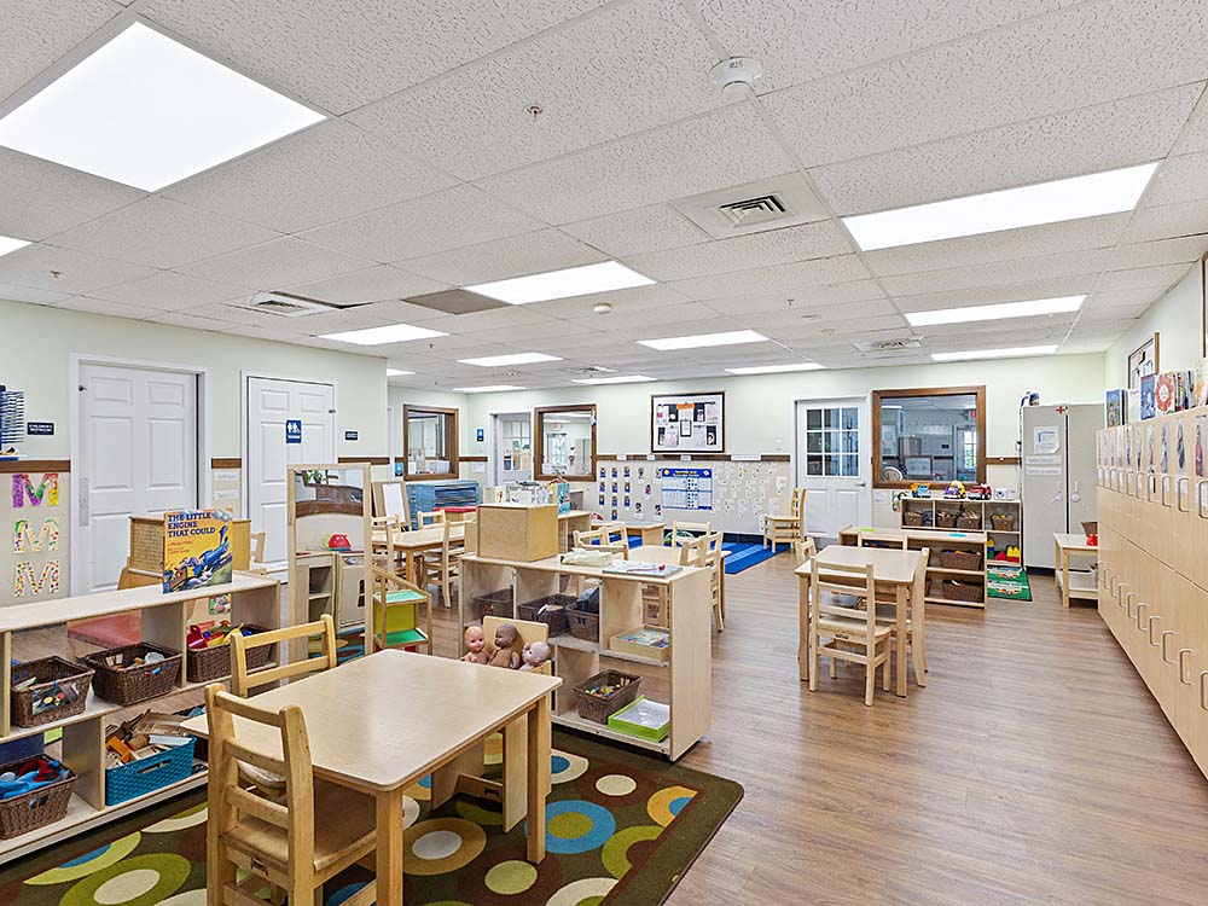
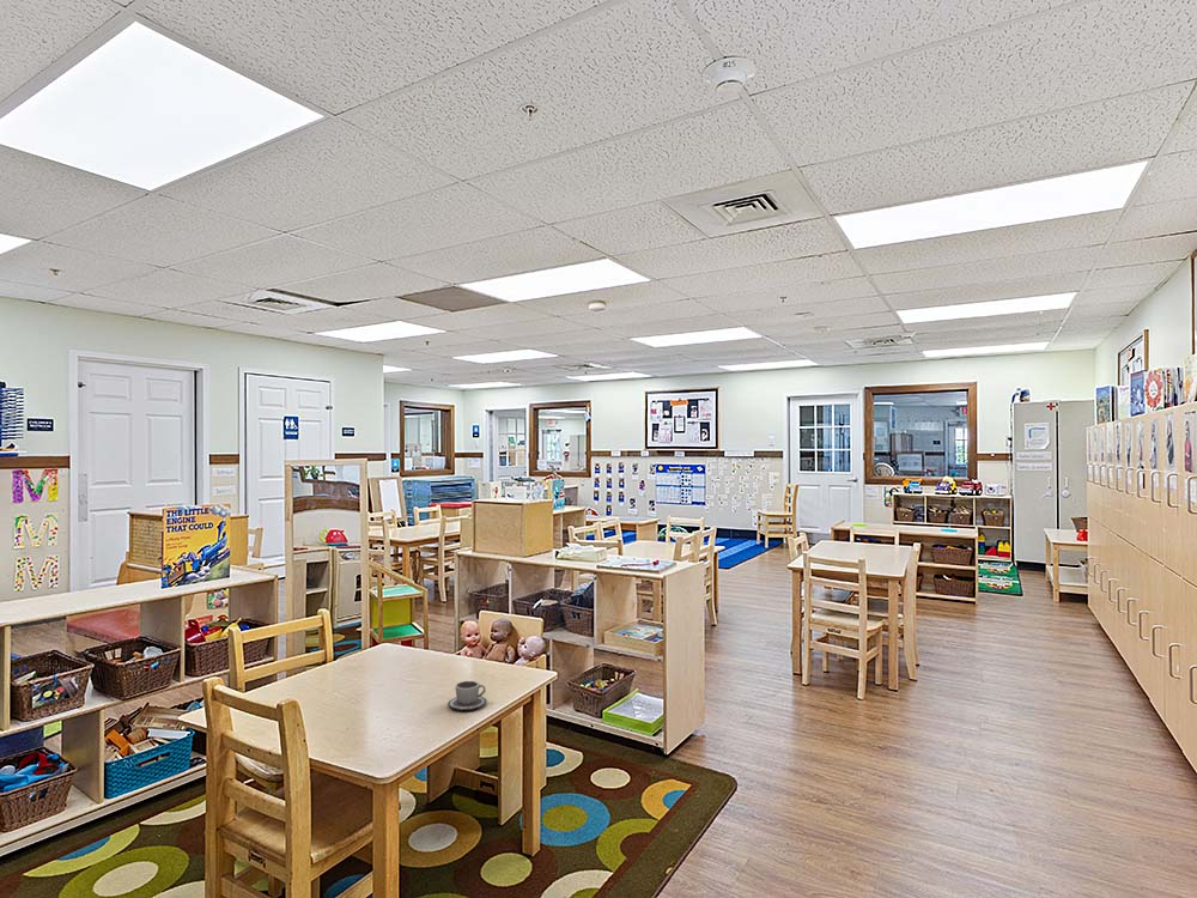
+ cup (467, 694)
